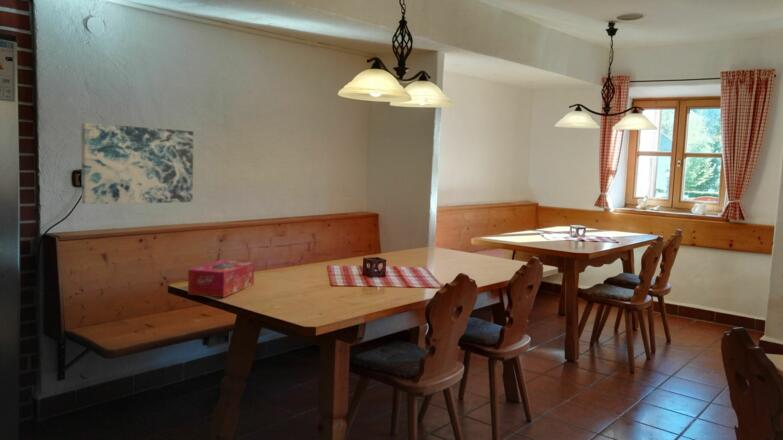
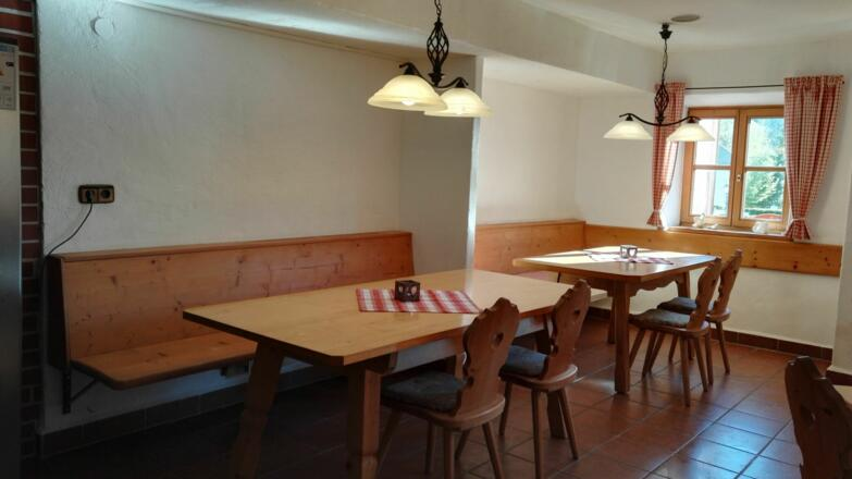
- tissue box (222, 277)
- wall art (140, 165)
